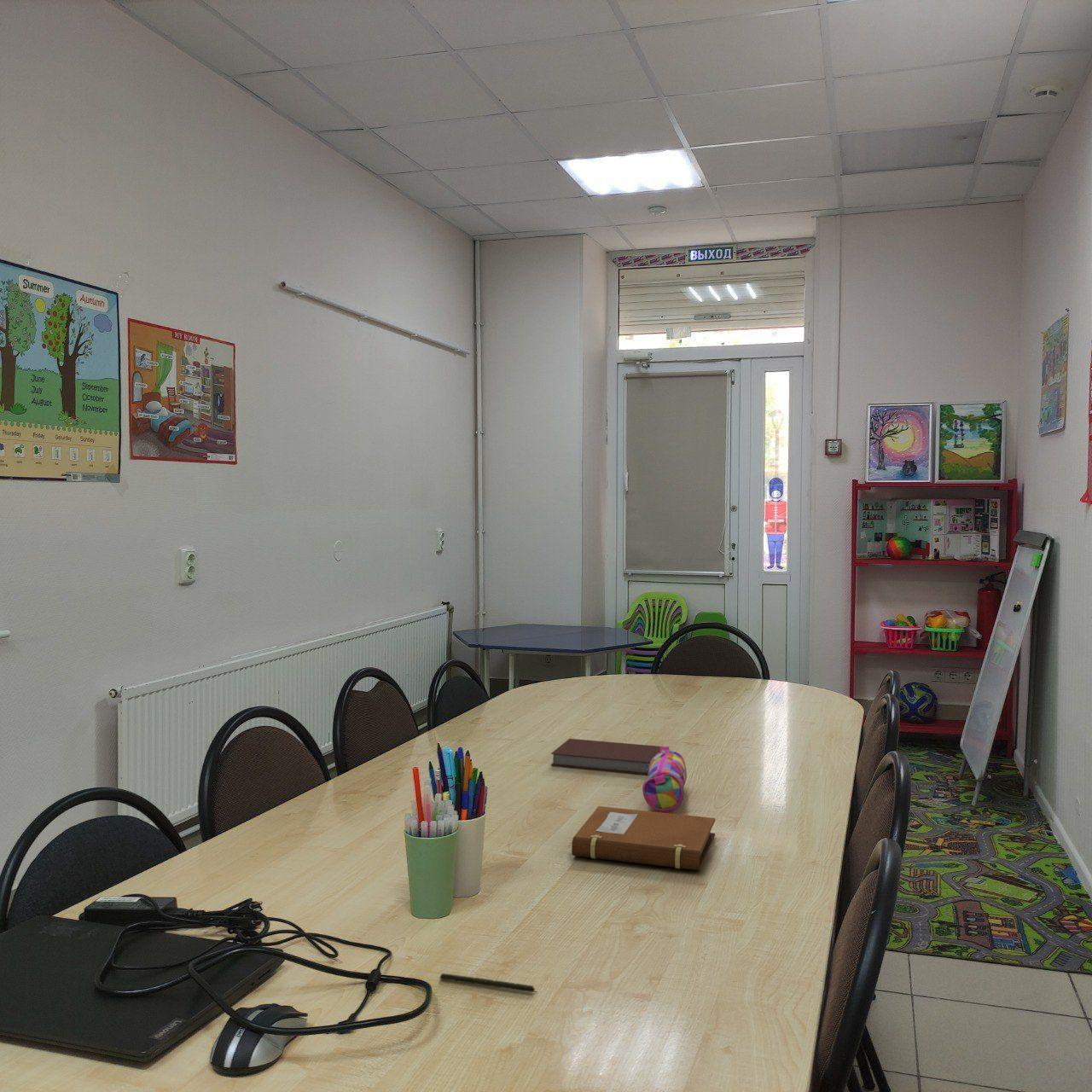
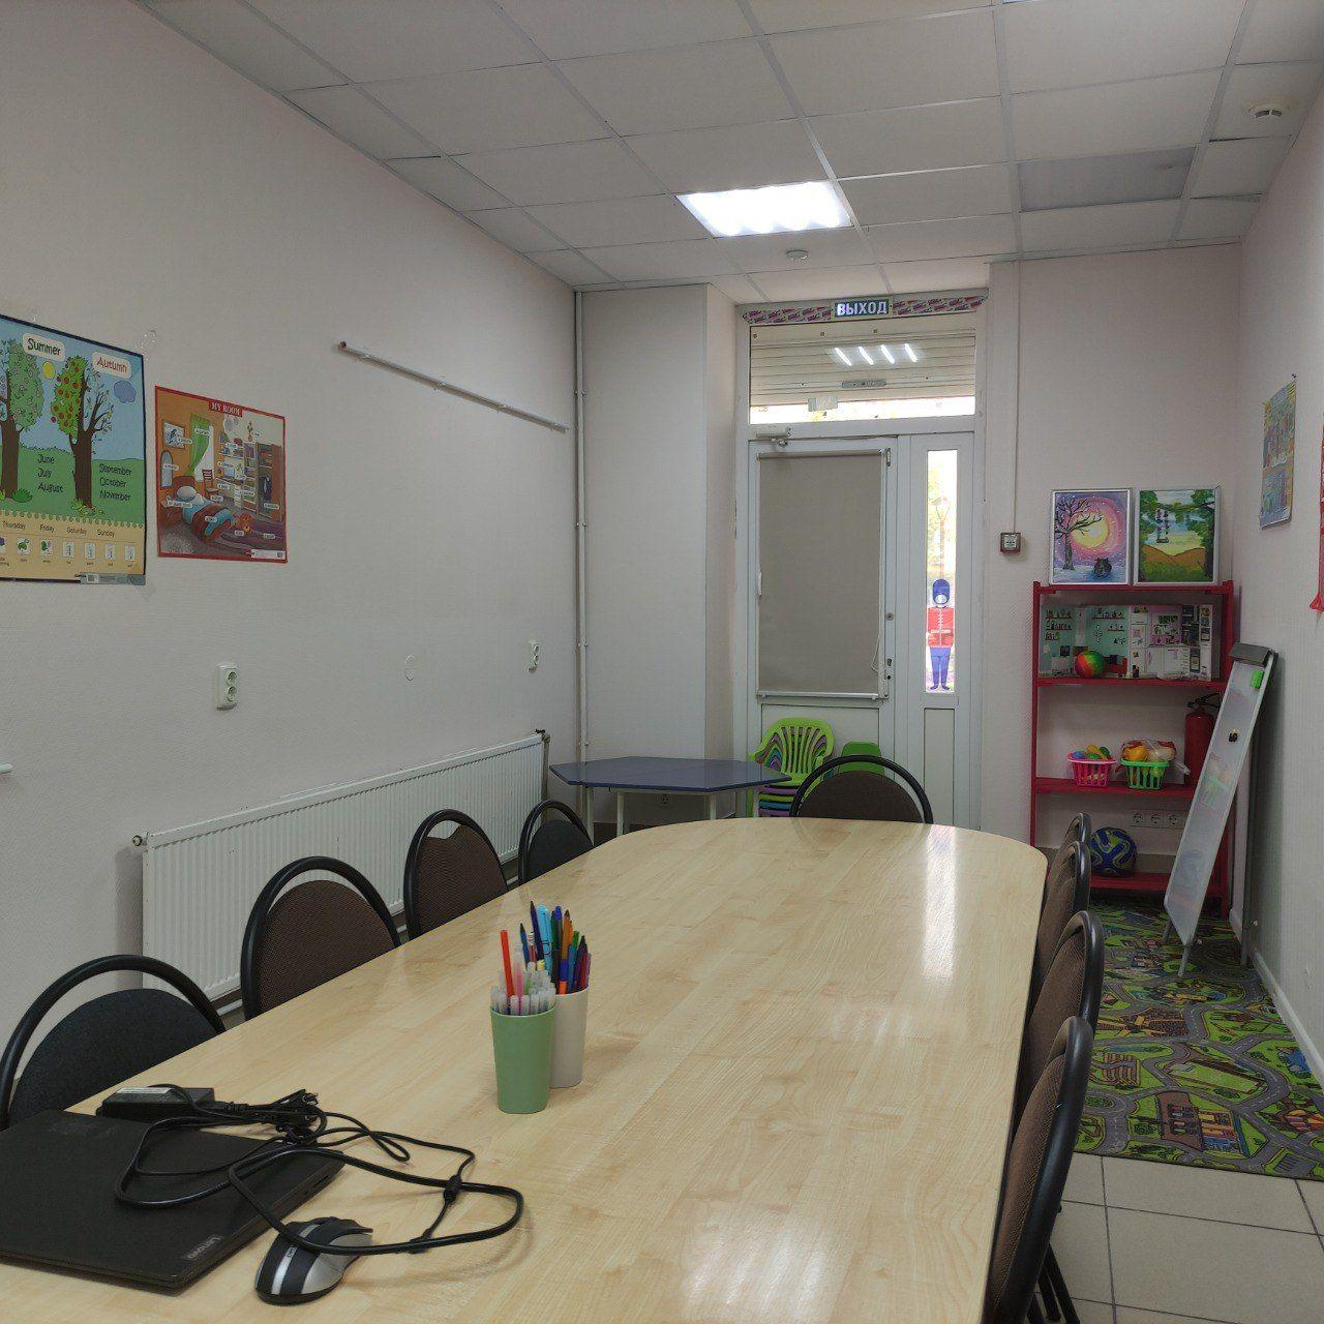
- pencil case (665, 778)
- book (608, 755)
- notebook (642, 836)
- pen (488, 983)
